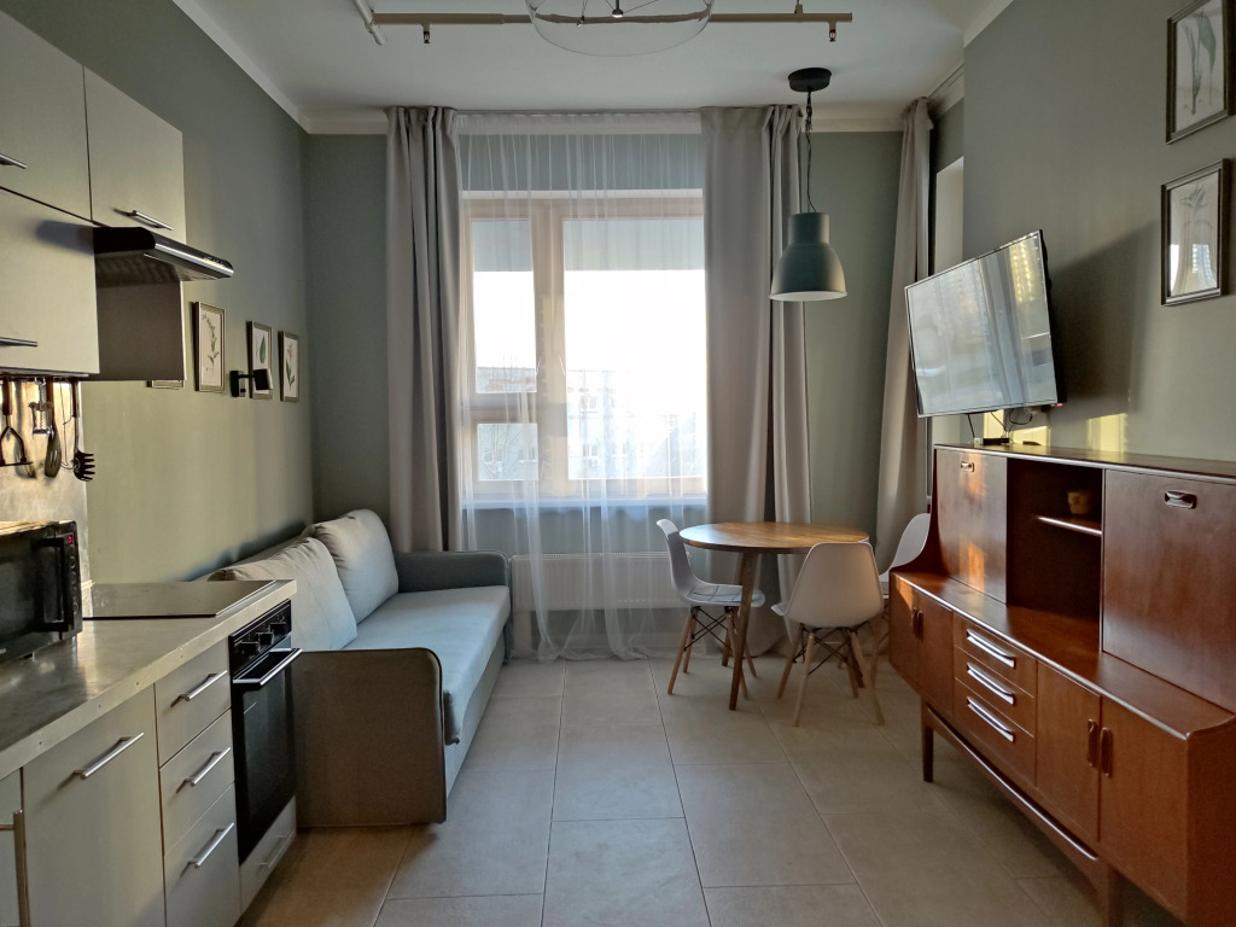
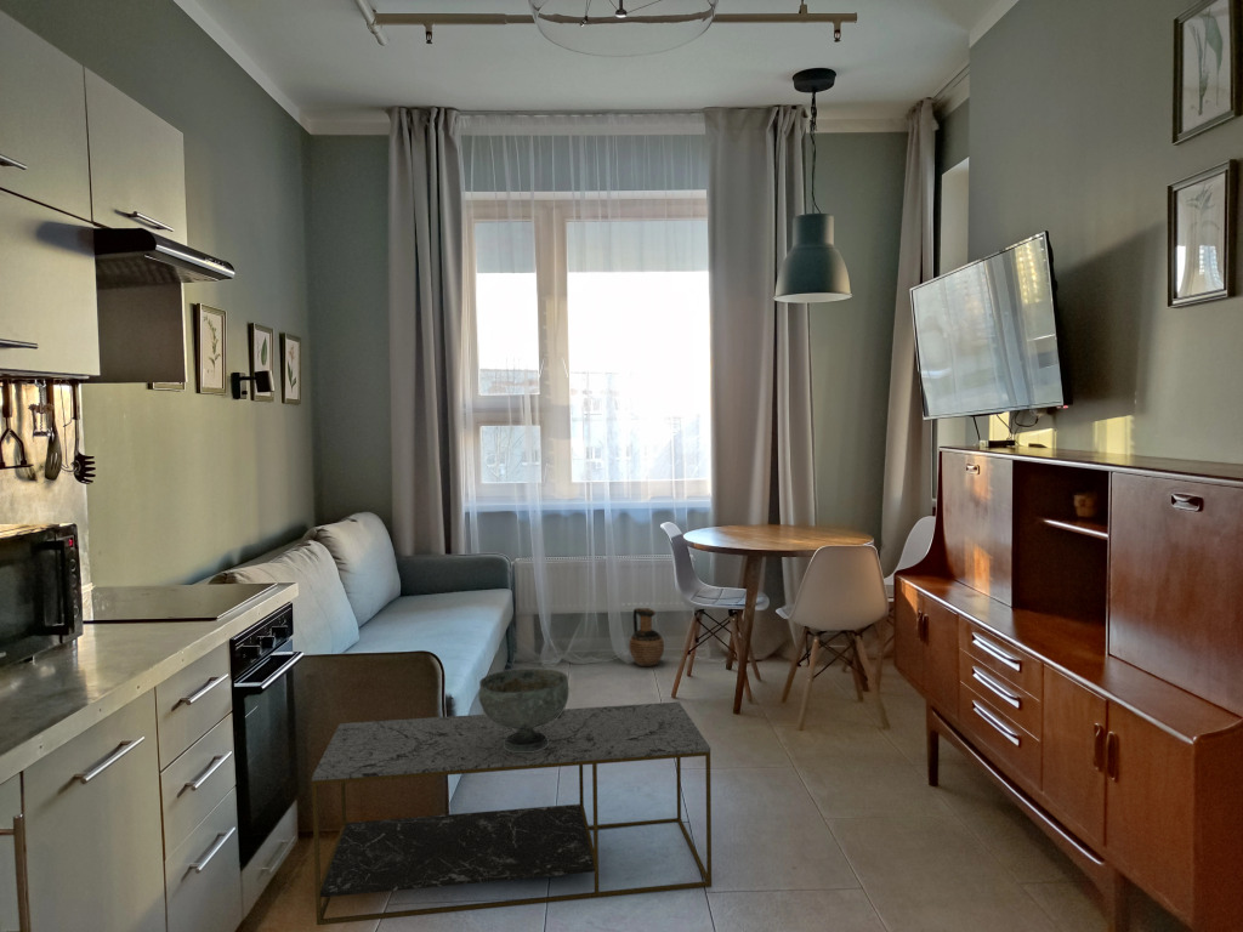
+ coffee table (521, 808)
+ decorative bowl (524, 710)
+ ceramic jug (646, 636)
